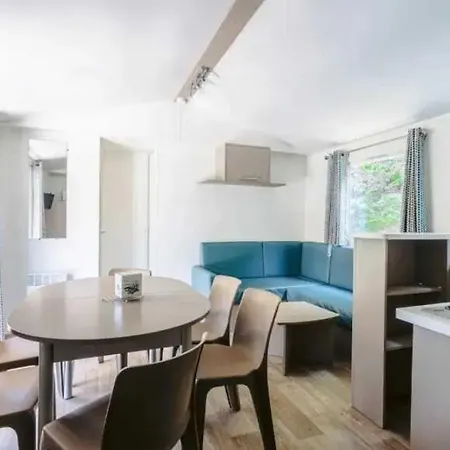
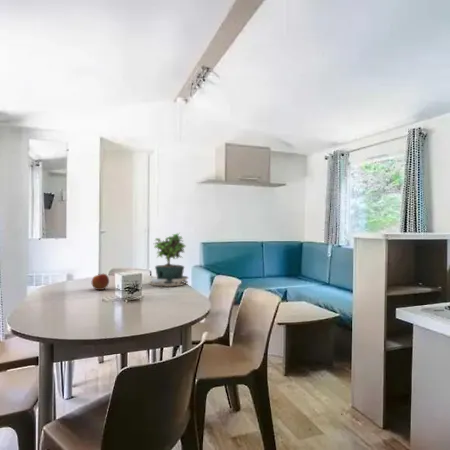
+ apple (100, 281)
+ potted plant (170, 257)
